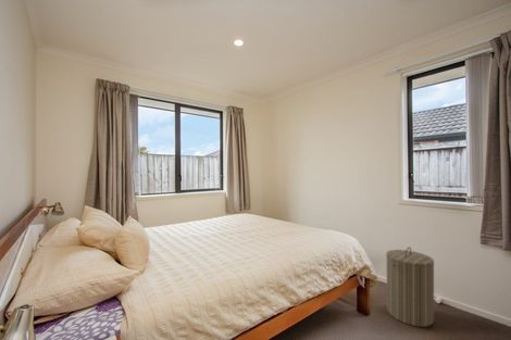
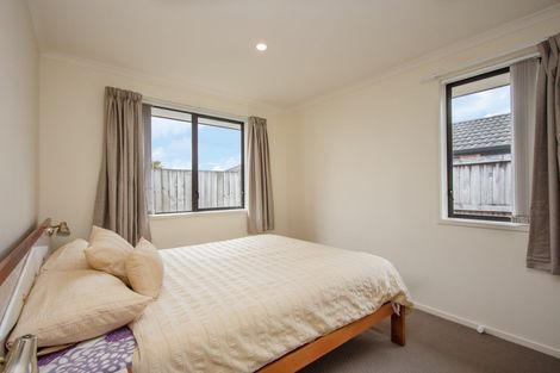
- laundry hamper (409, 280)
